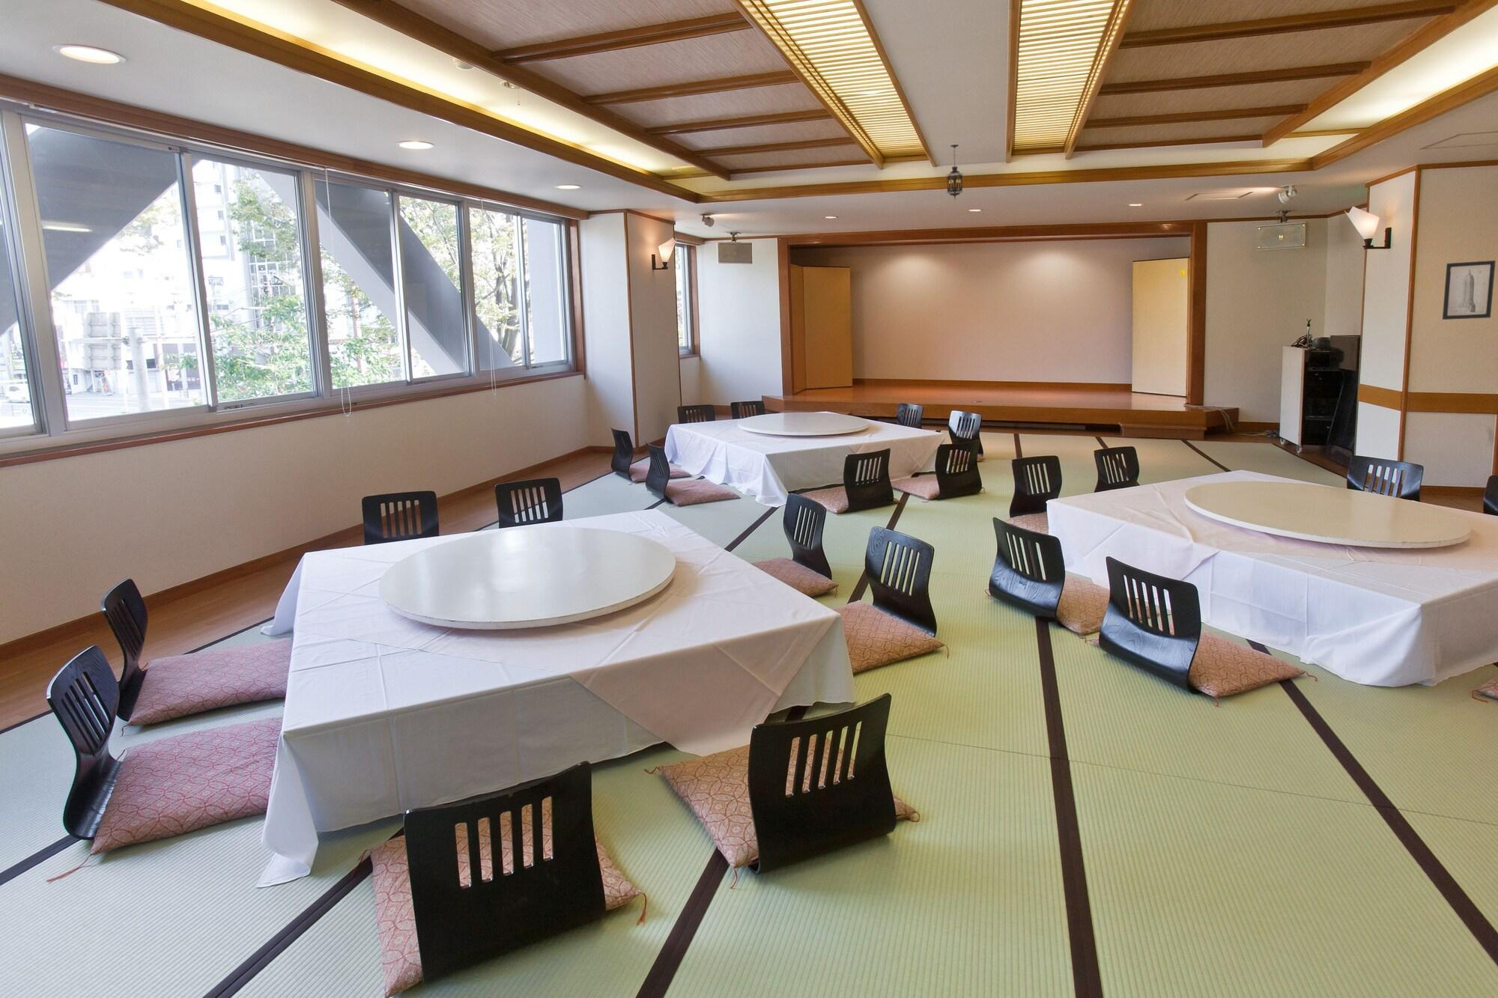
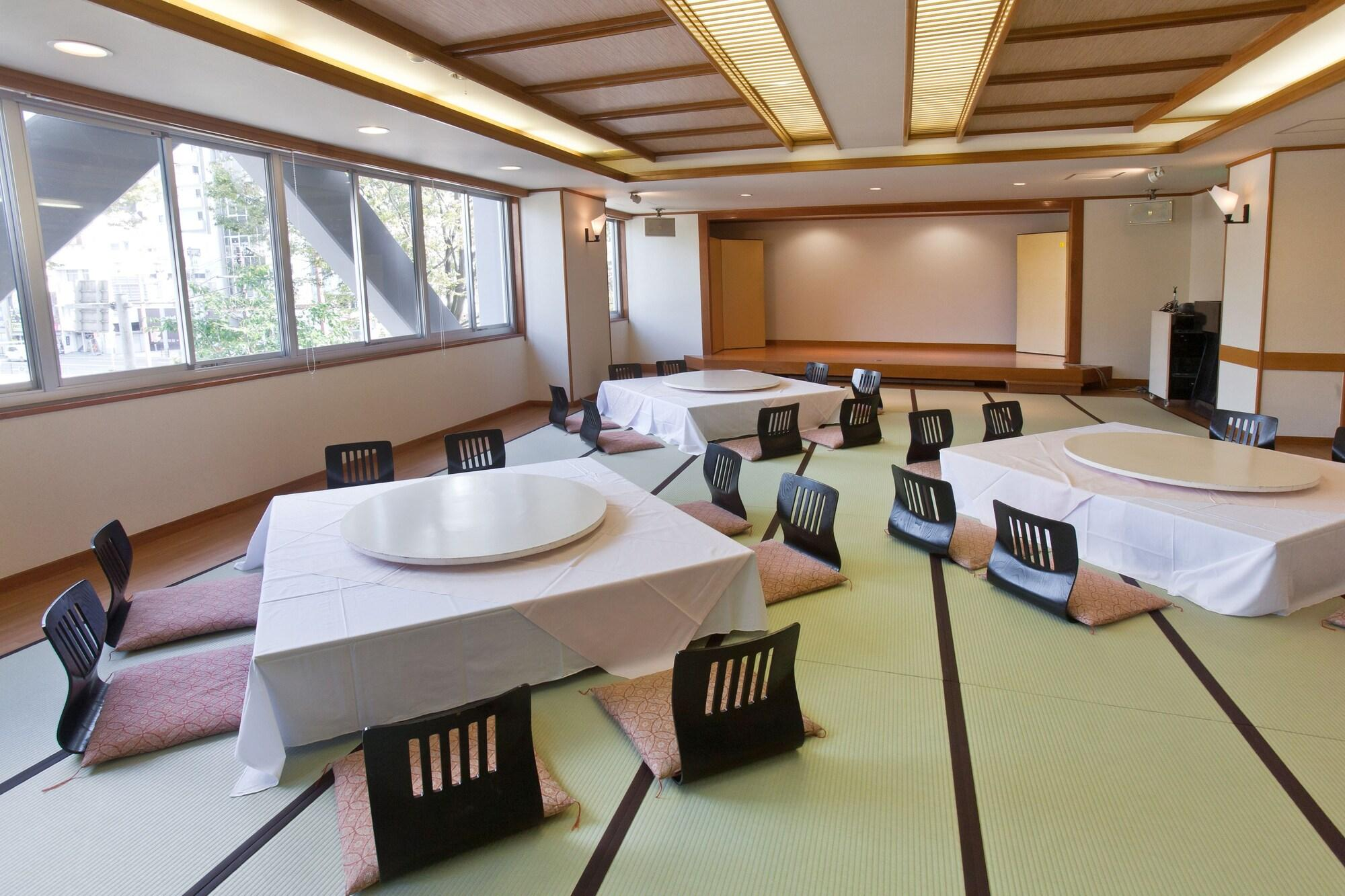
- wall art (1468, 291)
- hanging lantern (954, 173)
